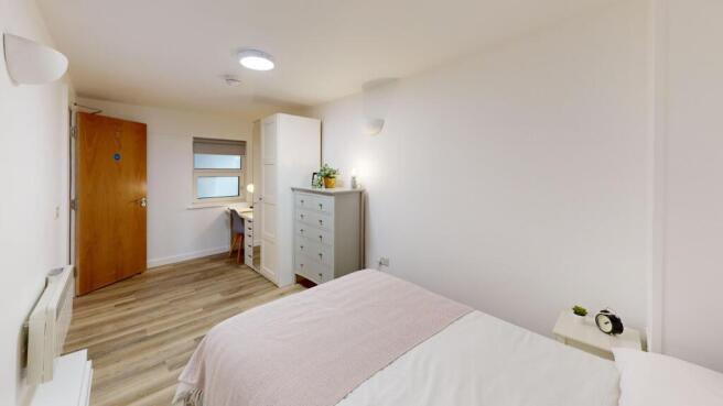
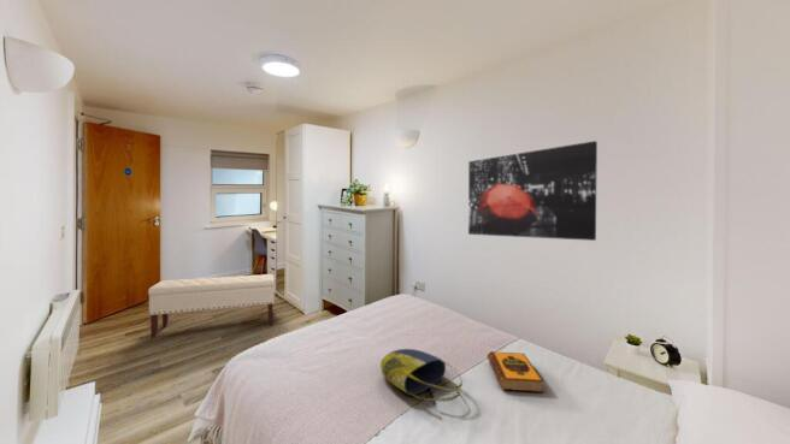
+ bench (218, 302)
+ hardback book (512, 369)
+ tote bag (419, 373)
+ wall art (523, 195)
